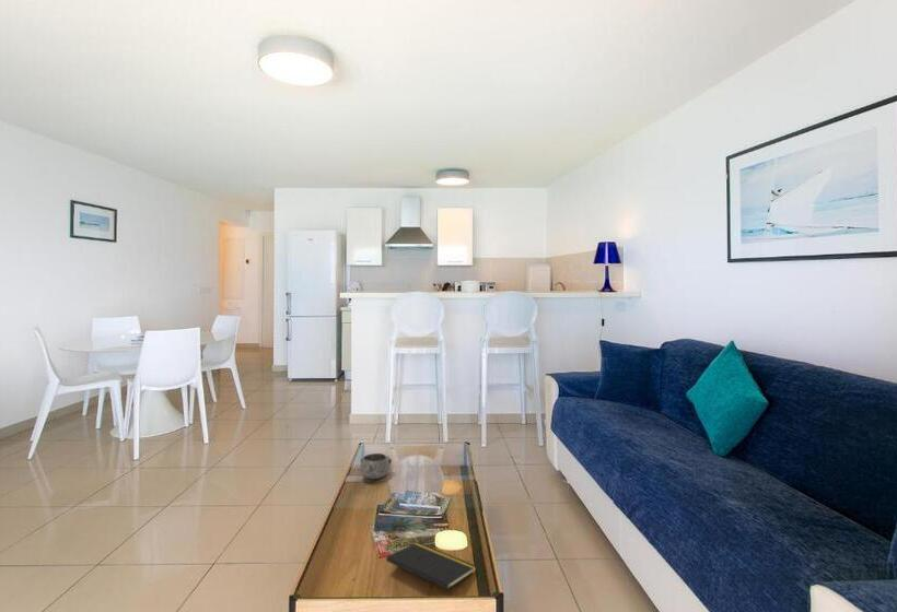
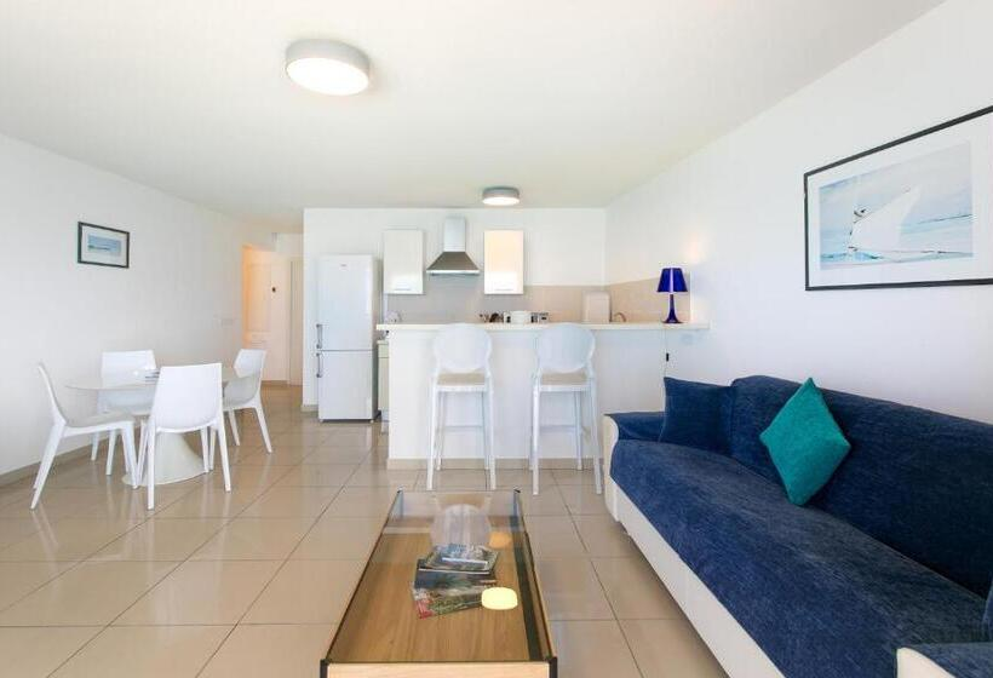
- decorative bowl (375, 466)
- notepad (431, 563)
